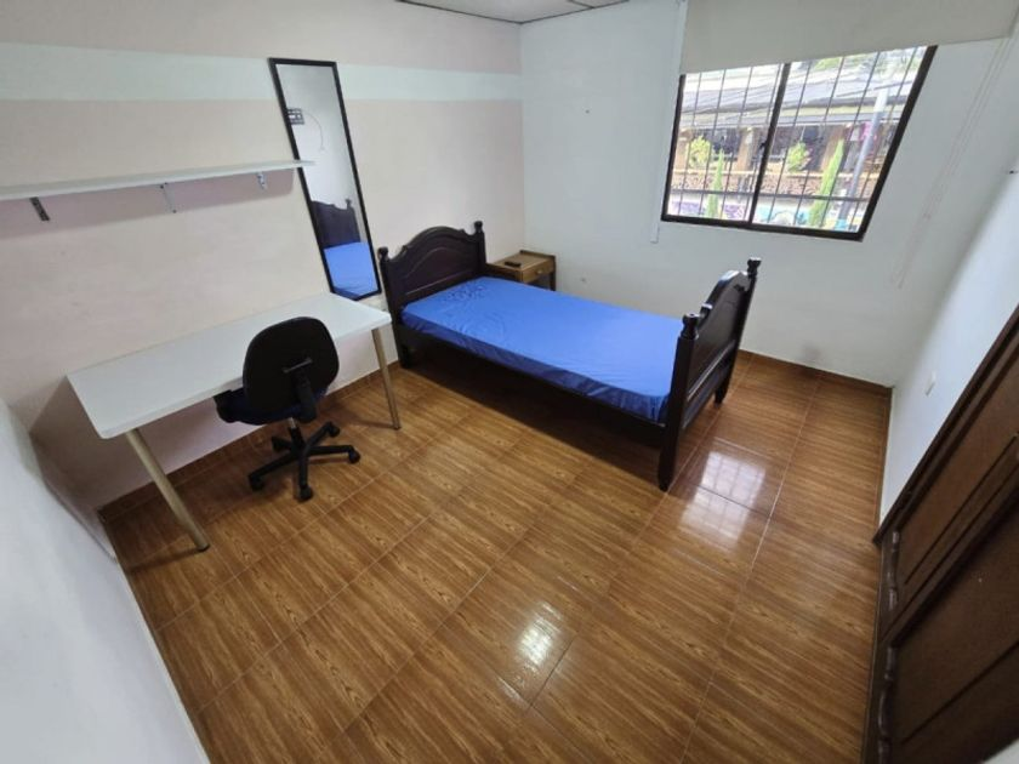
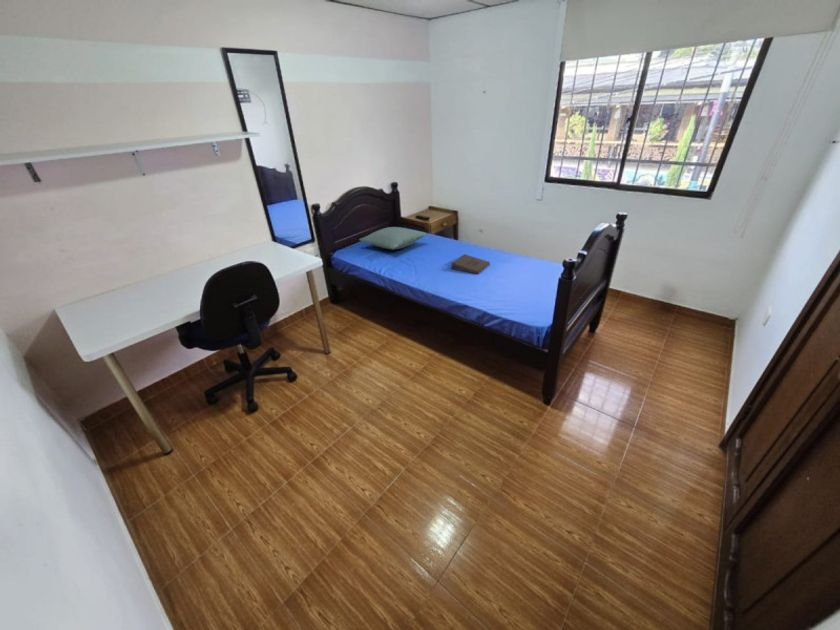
+ pillow (392, 237)
+ pizza box (470, 263)
